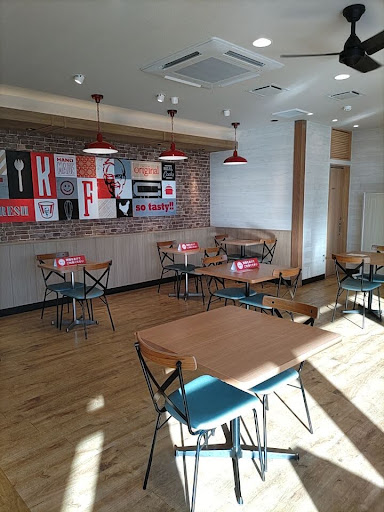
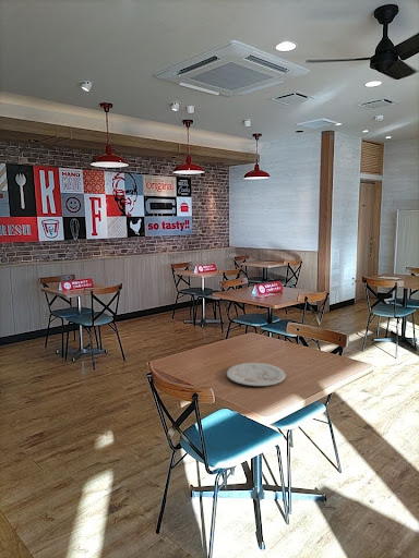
+ plate (255, 374)
